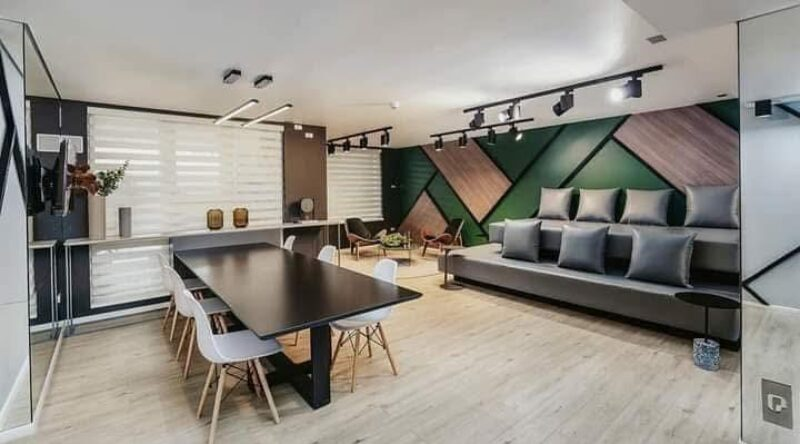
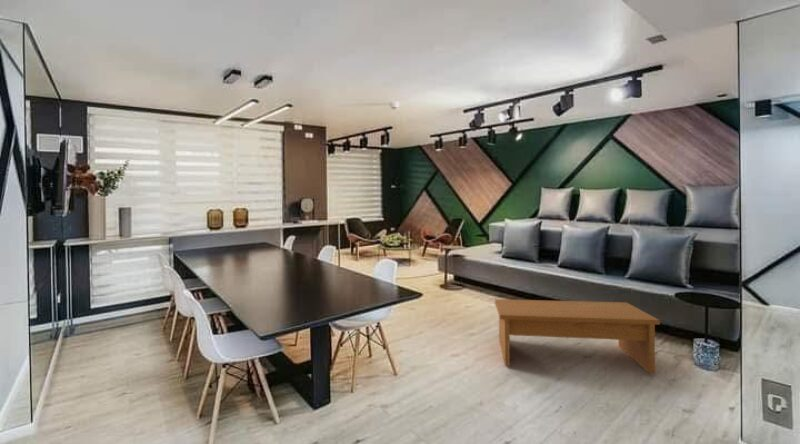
+ coffee table (567, 332)
